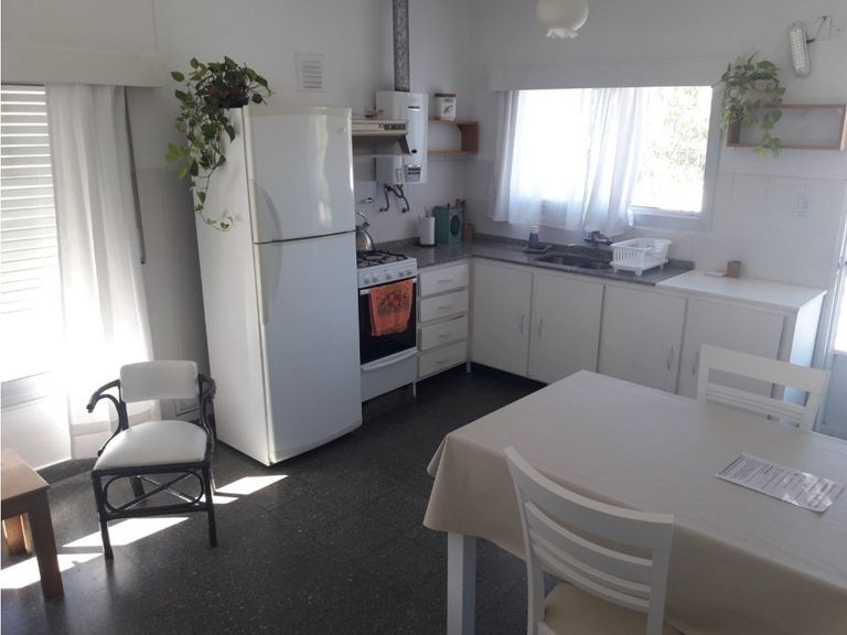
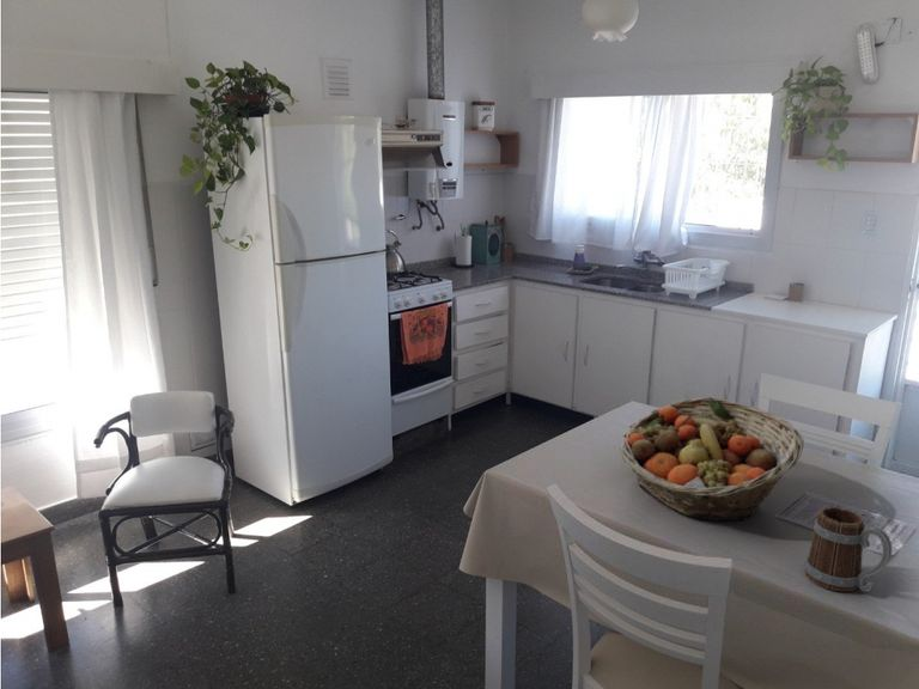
+ mug (847, 551)
+ fruit basket (705, 455)
